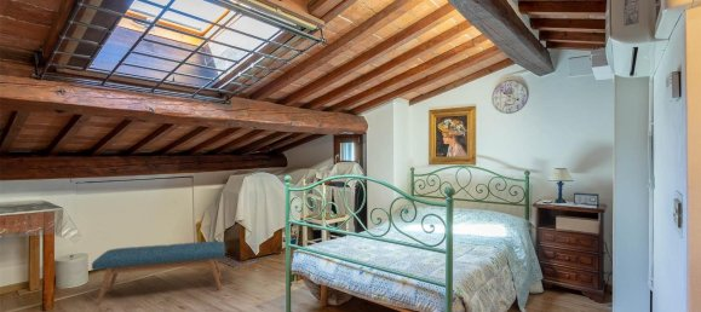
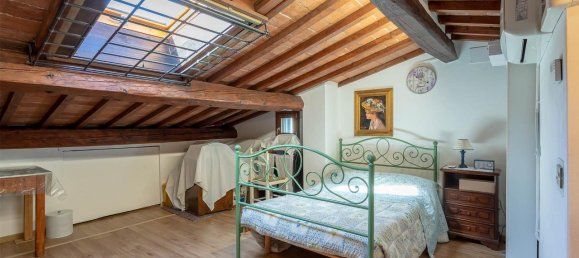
- bench (165, 267)
